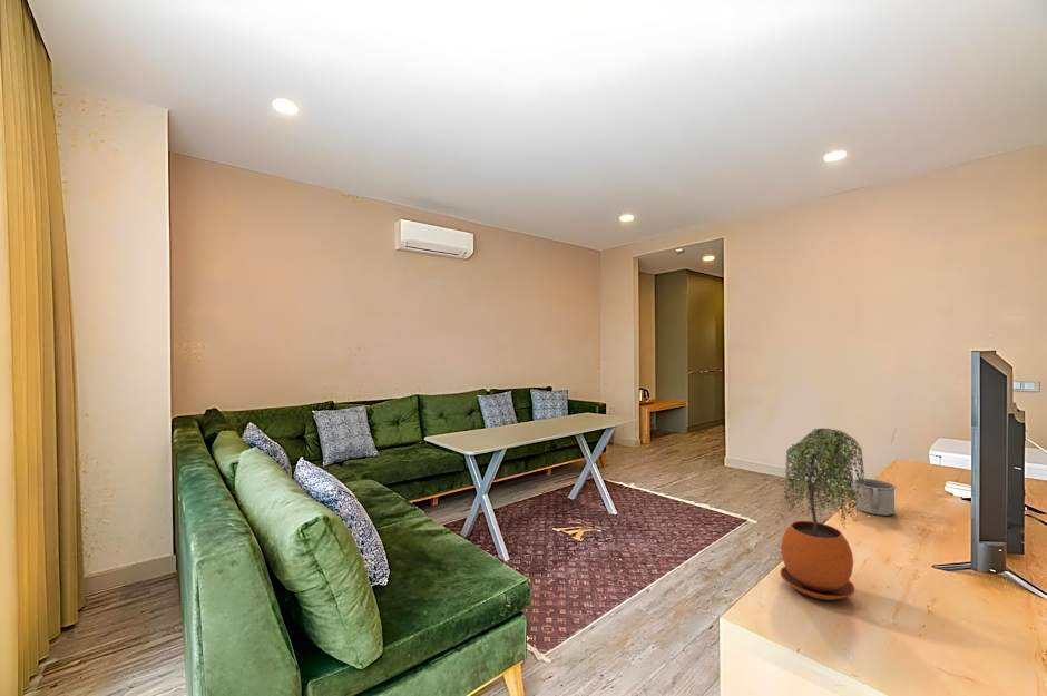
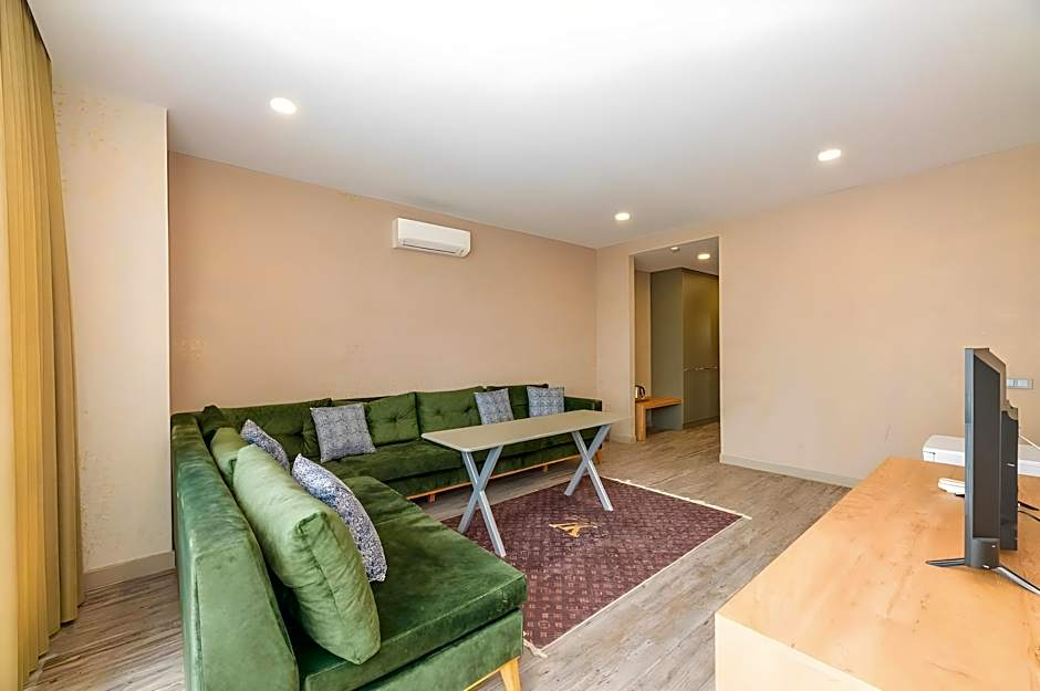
- mug (874, 497)
- potted plant (820, 509)
